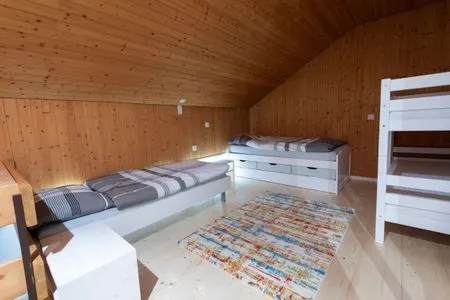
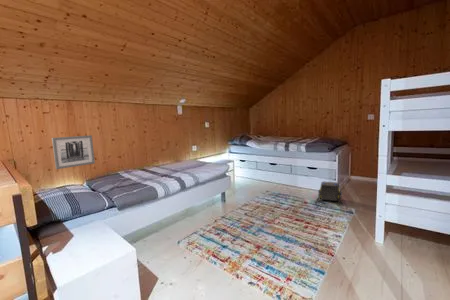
+ wall art (74, 151)
+ shoulder bag (329, 192)
